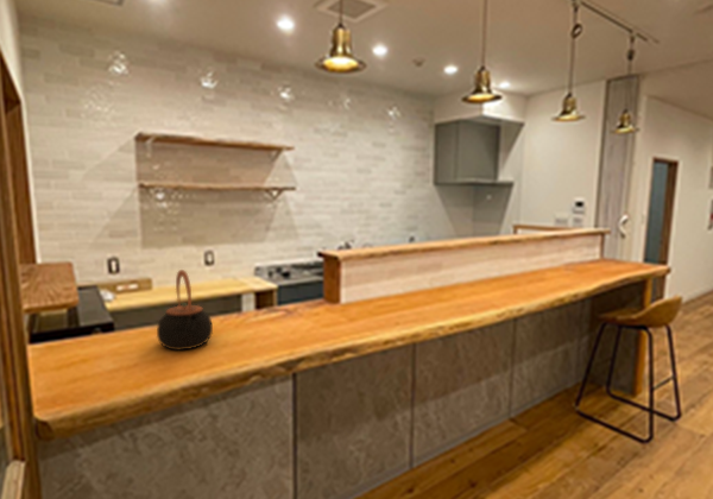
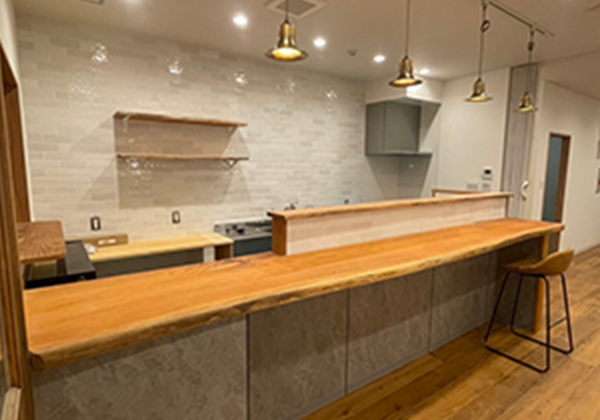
- teapot (185, 308)
